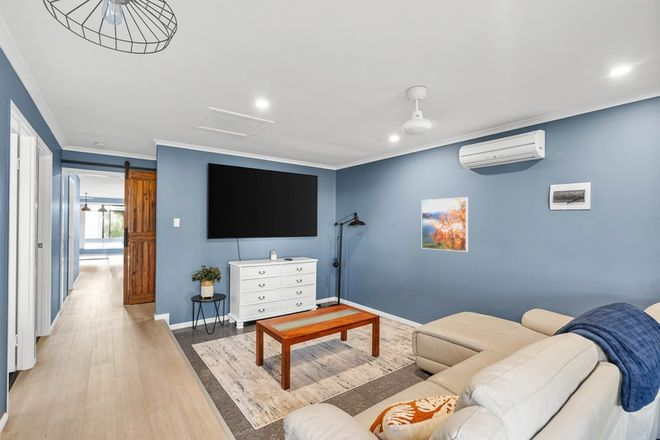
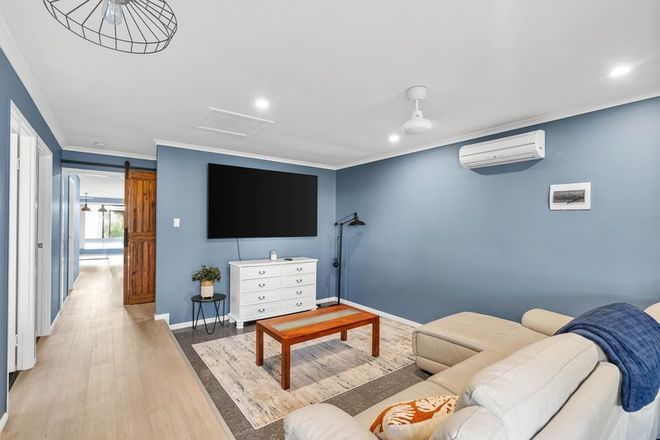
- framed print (443, 224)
